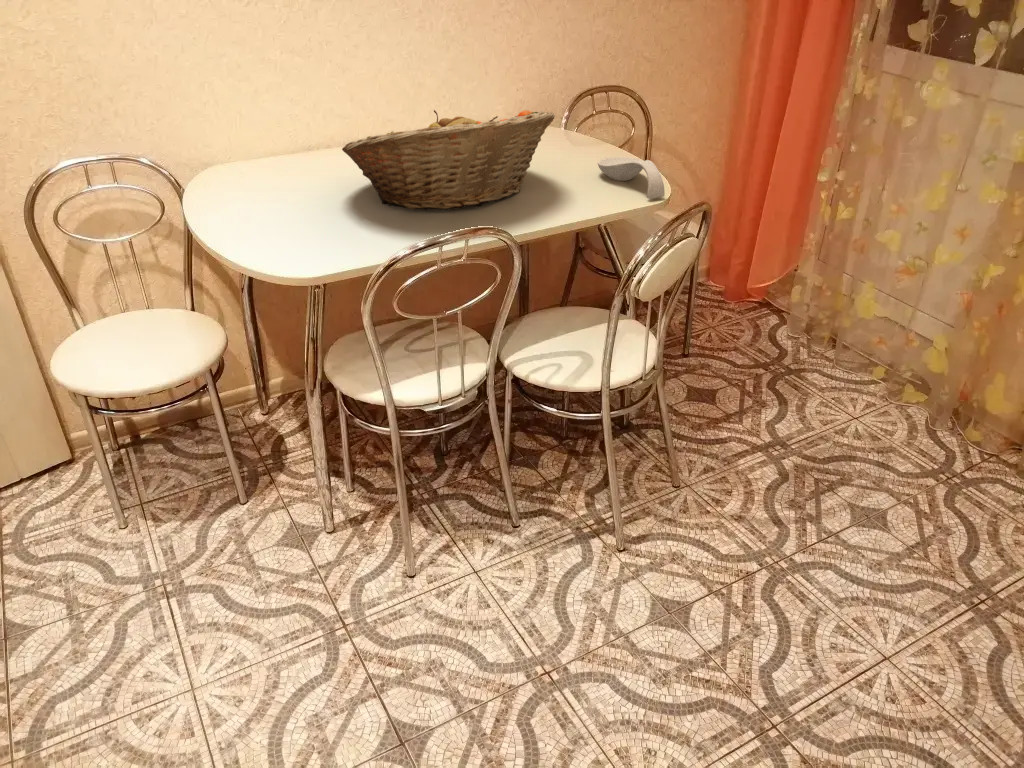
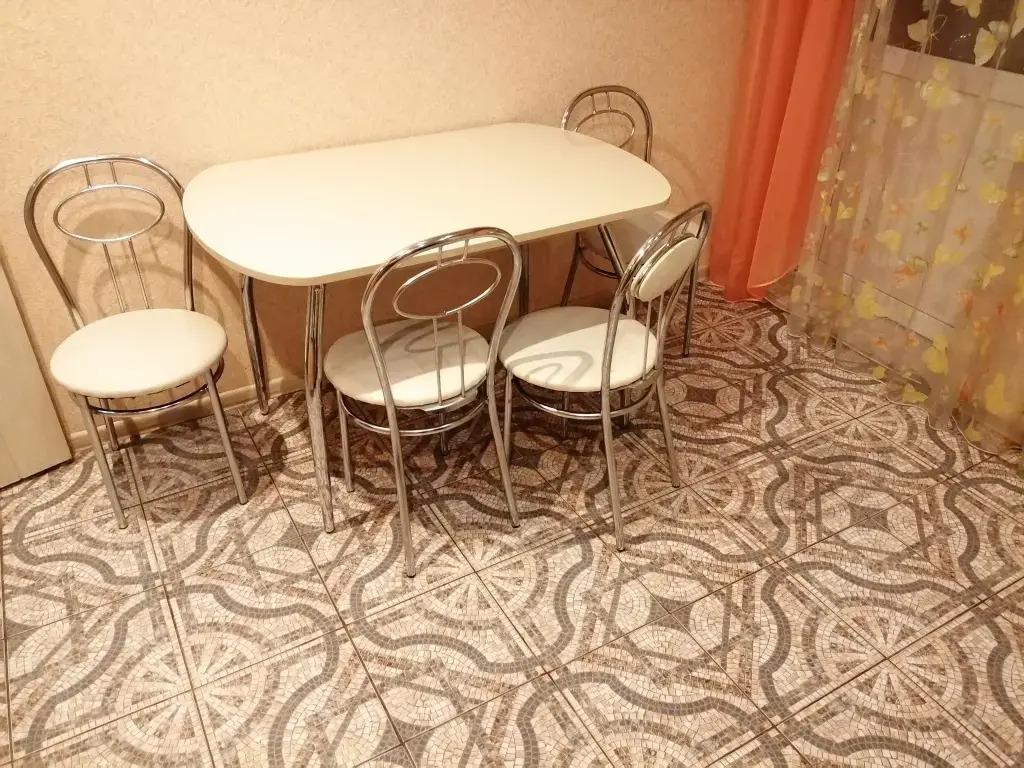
- fruit basket (451, 150)
- spoon rest (633, 169)
